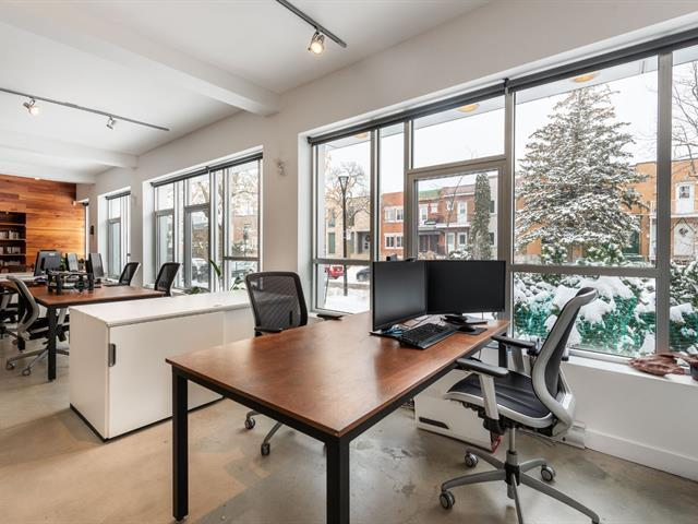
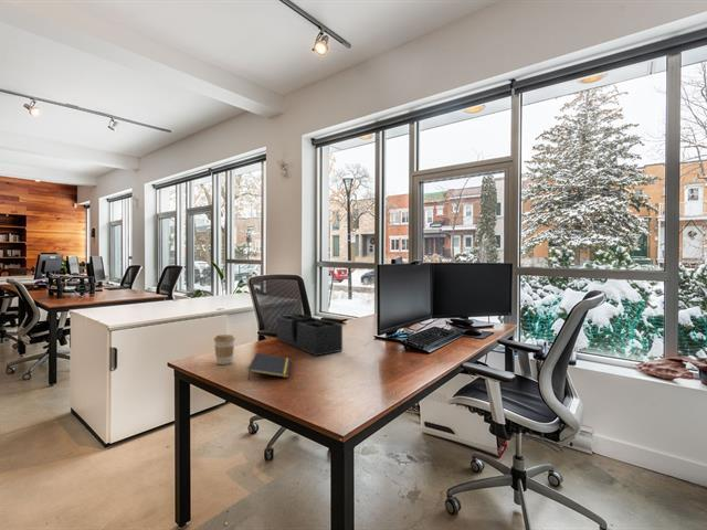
+ notepad (271, 364)
+ desk organizer (307, 332)
+ coffee cup (224, 348)
